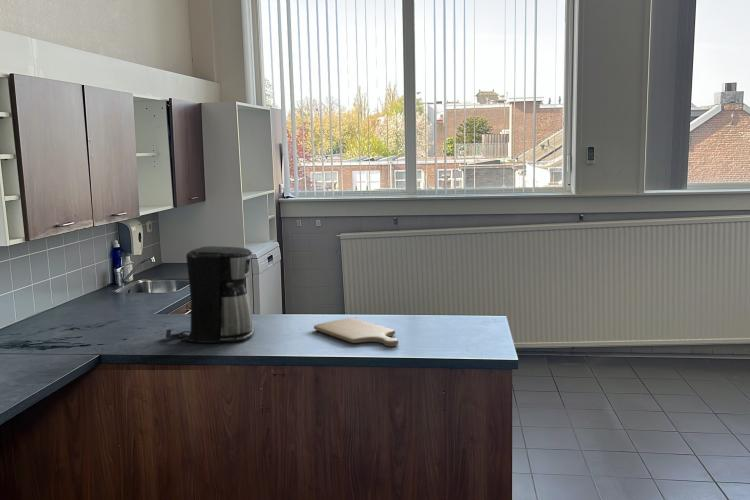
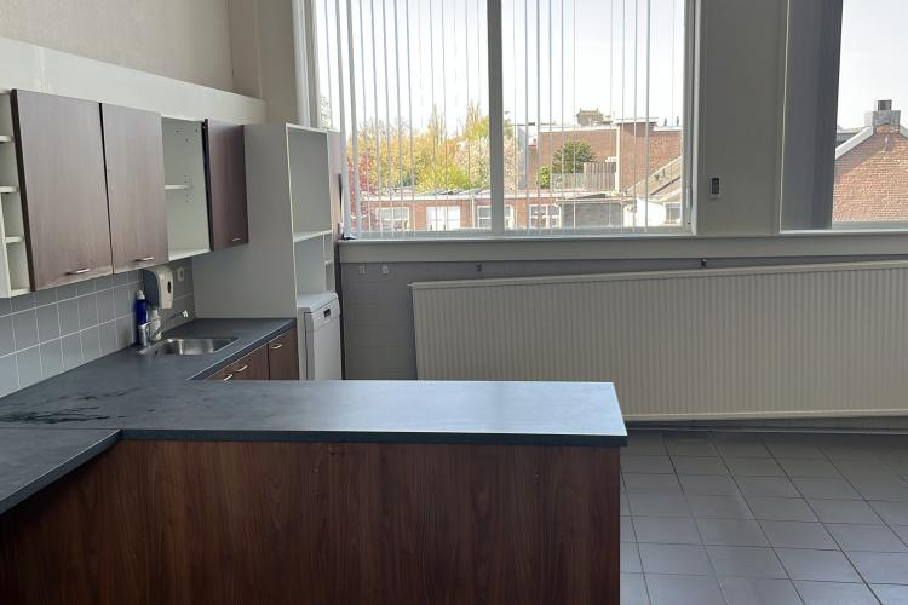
- coffee maker (212, 291)
- chopping board (362, 332)
